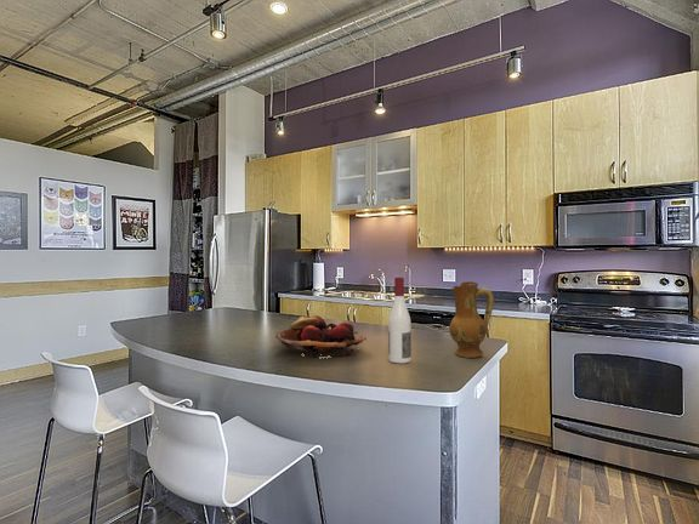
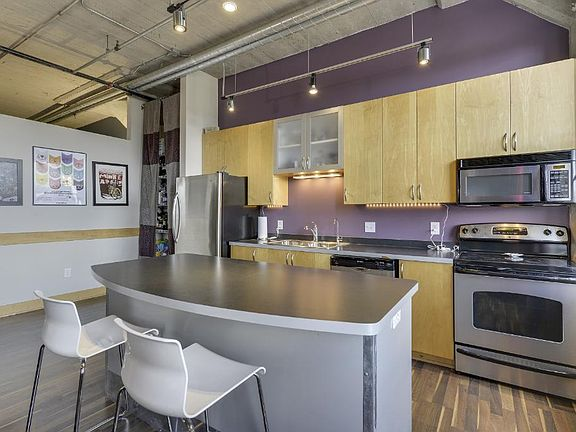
- fruit basket (318, 334)
- ceramic jug (470, 318)
- alcohol (399, 319)
